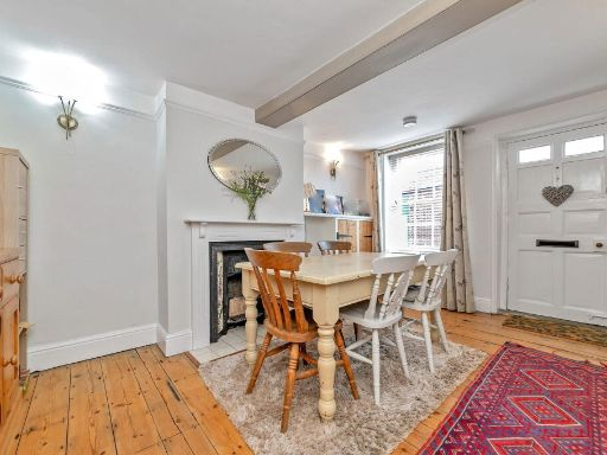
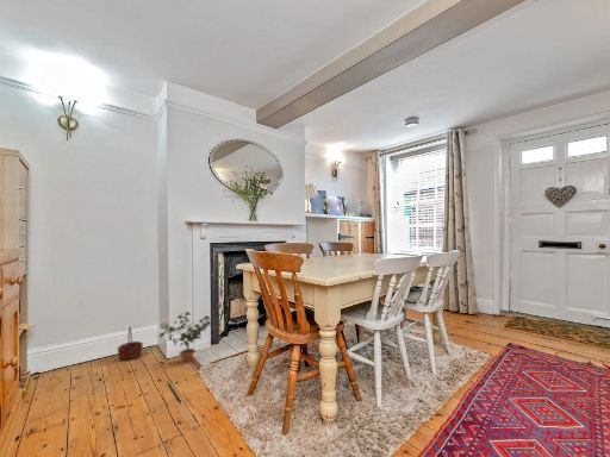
+ basket (131, 342)
+ potted plant (187, 337)
